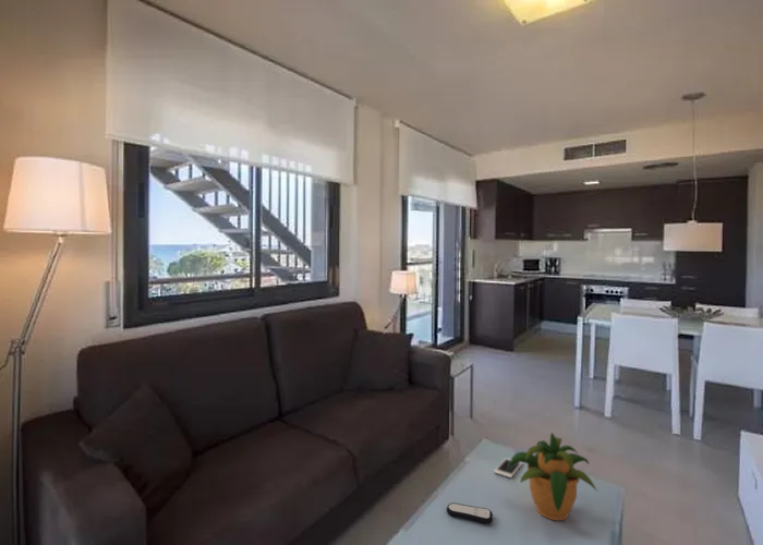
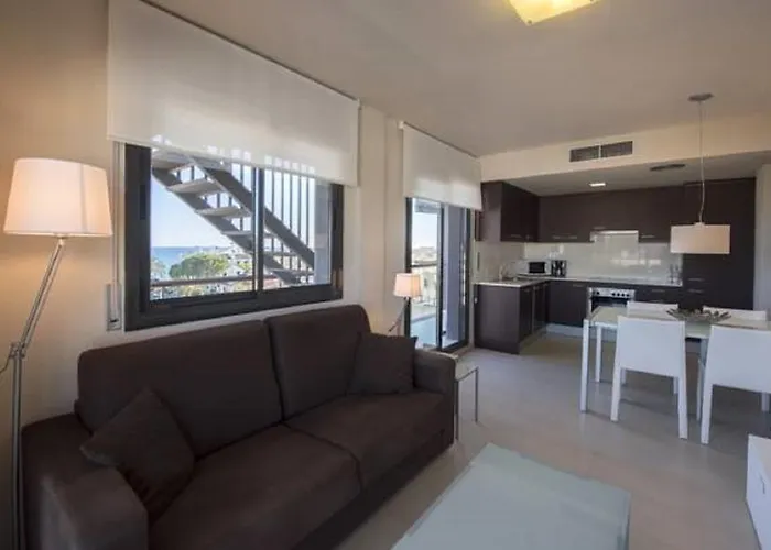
- remote control (469, 512)
- cell phone (508, 467)
- potted plant (557, 473)
